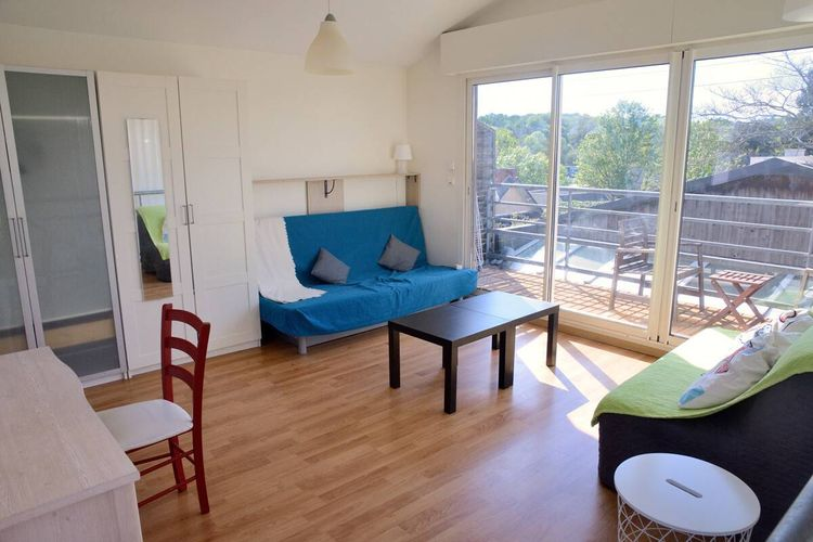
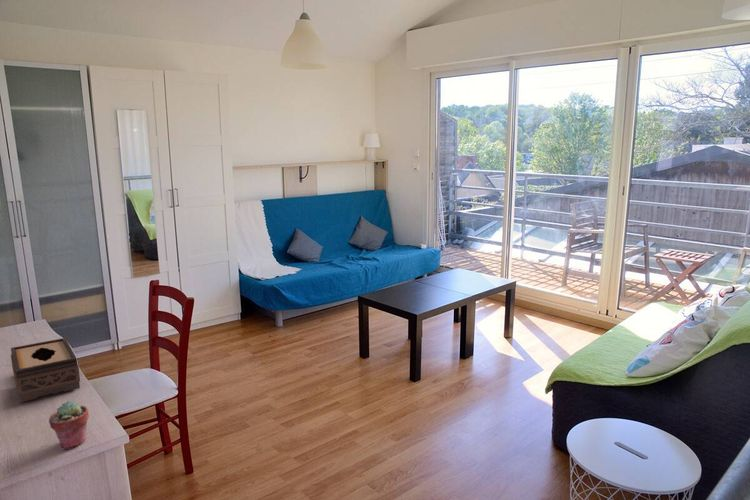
+ potted succulent (70, 422)
+ tissue box (44, 367)
